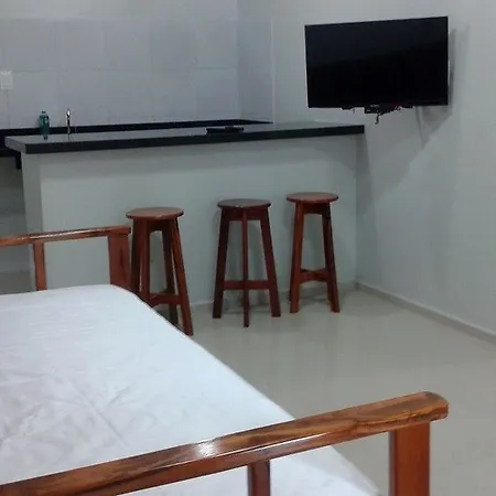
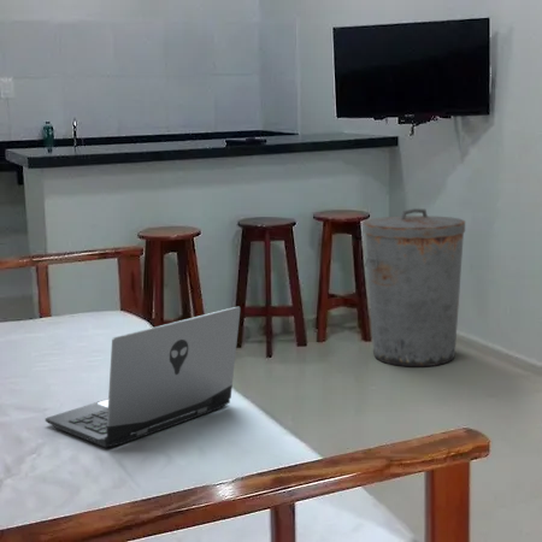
+ laptop (143, 365)
+ trash can (413, 283)
